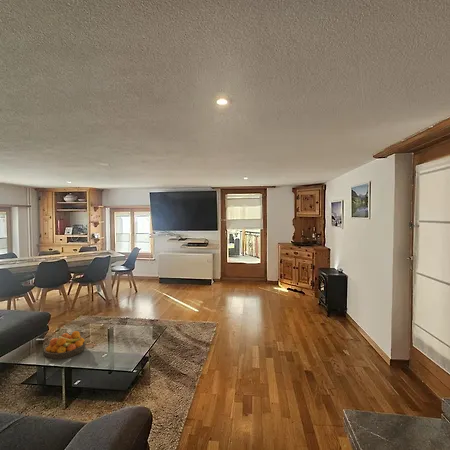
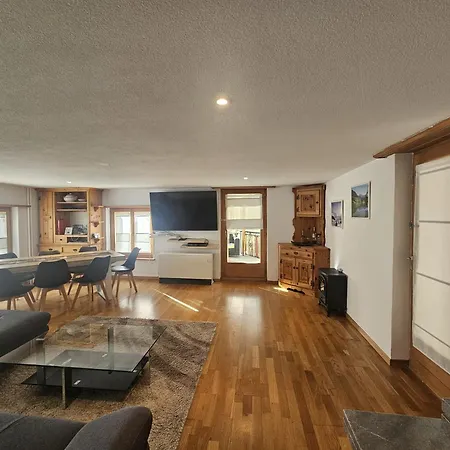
- fruit bowl (65, 342)
